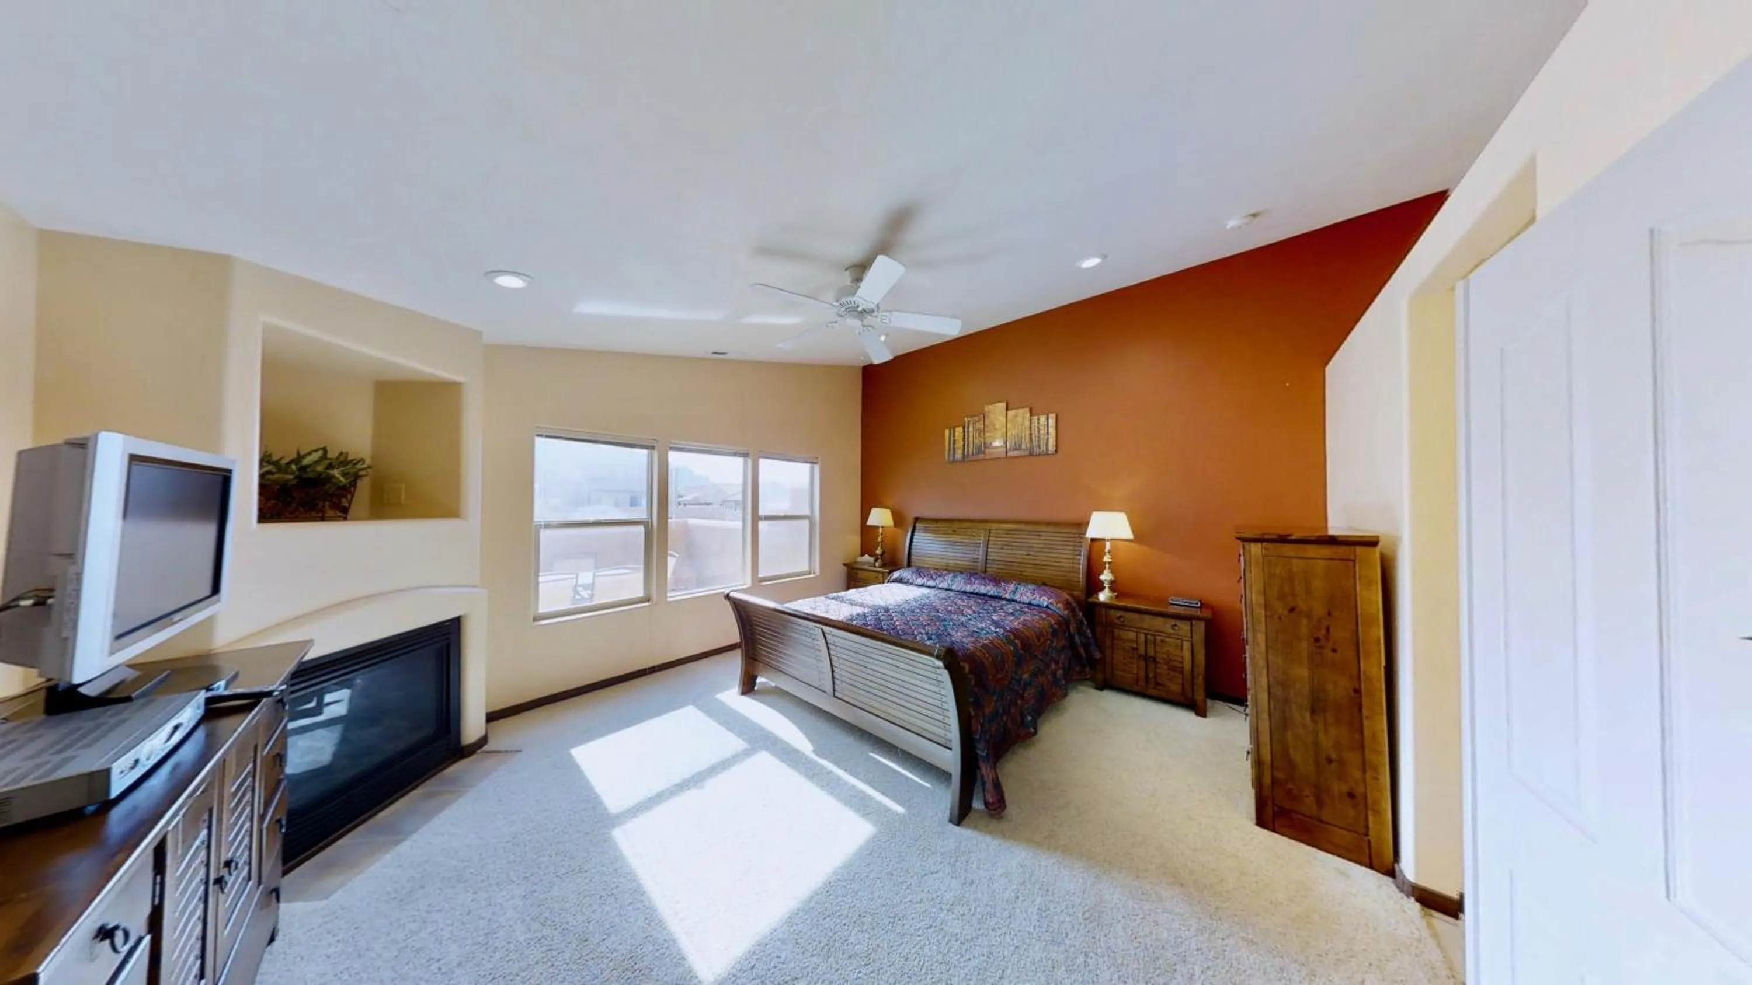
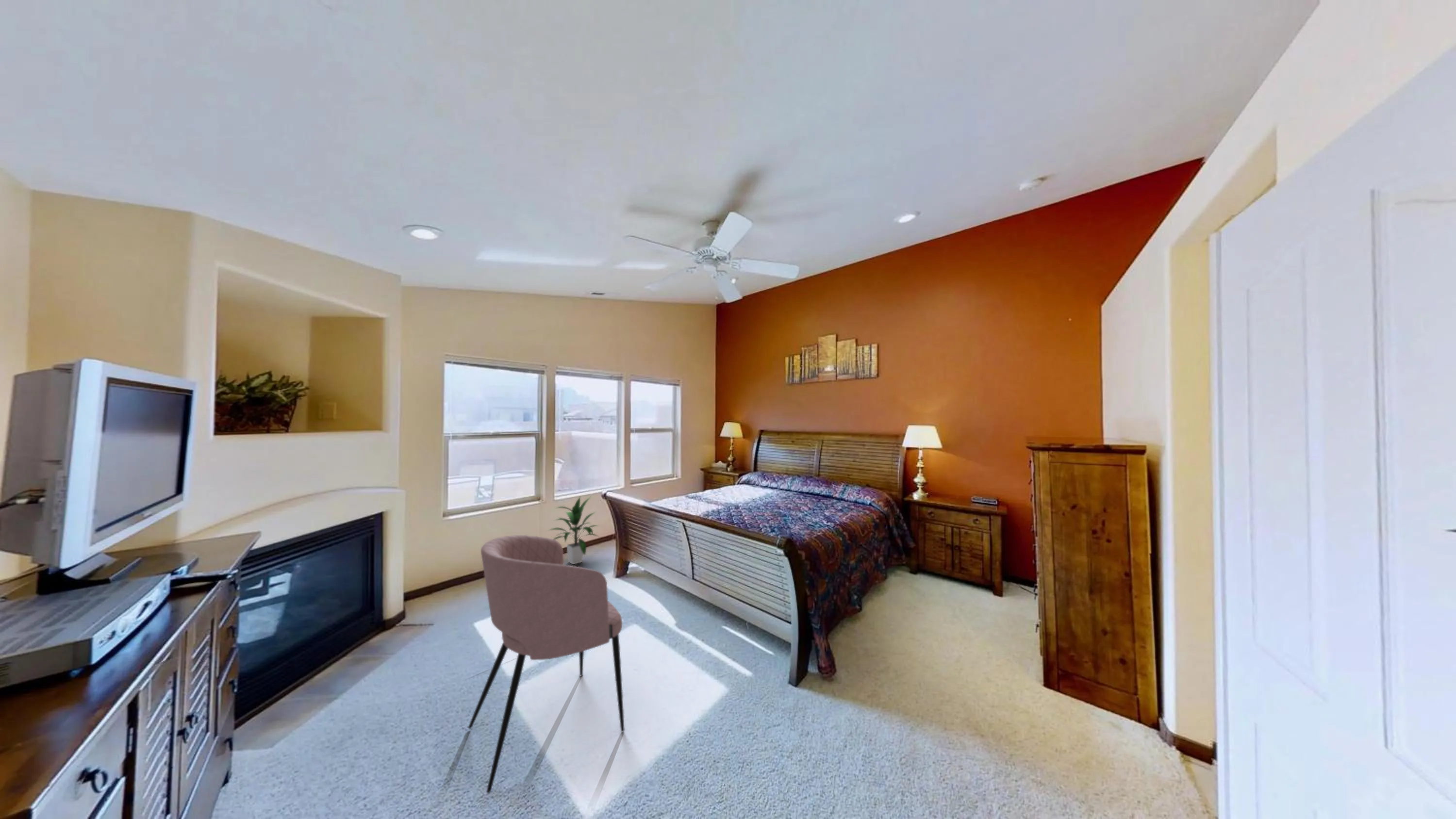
+ indoor plant (576, 530)
+ armchair (551, 632)
